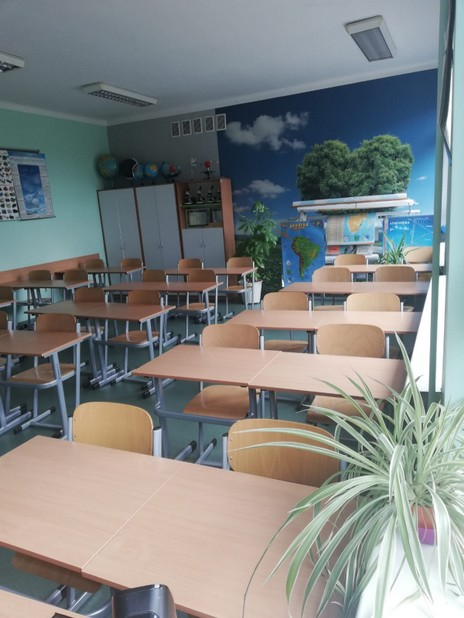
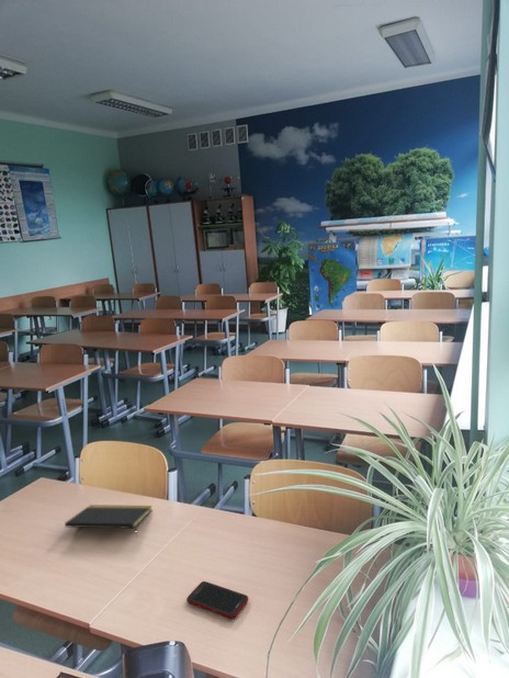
+ notepad (110, 516)
+ cell phone (217, 599)
